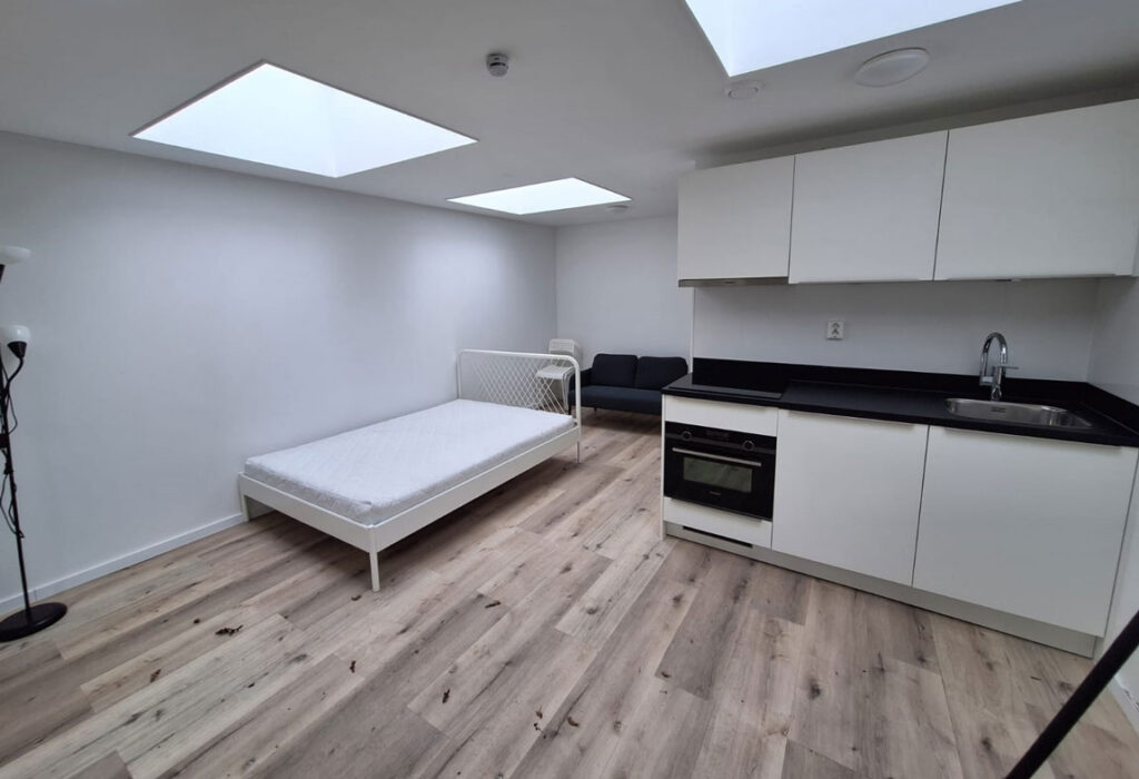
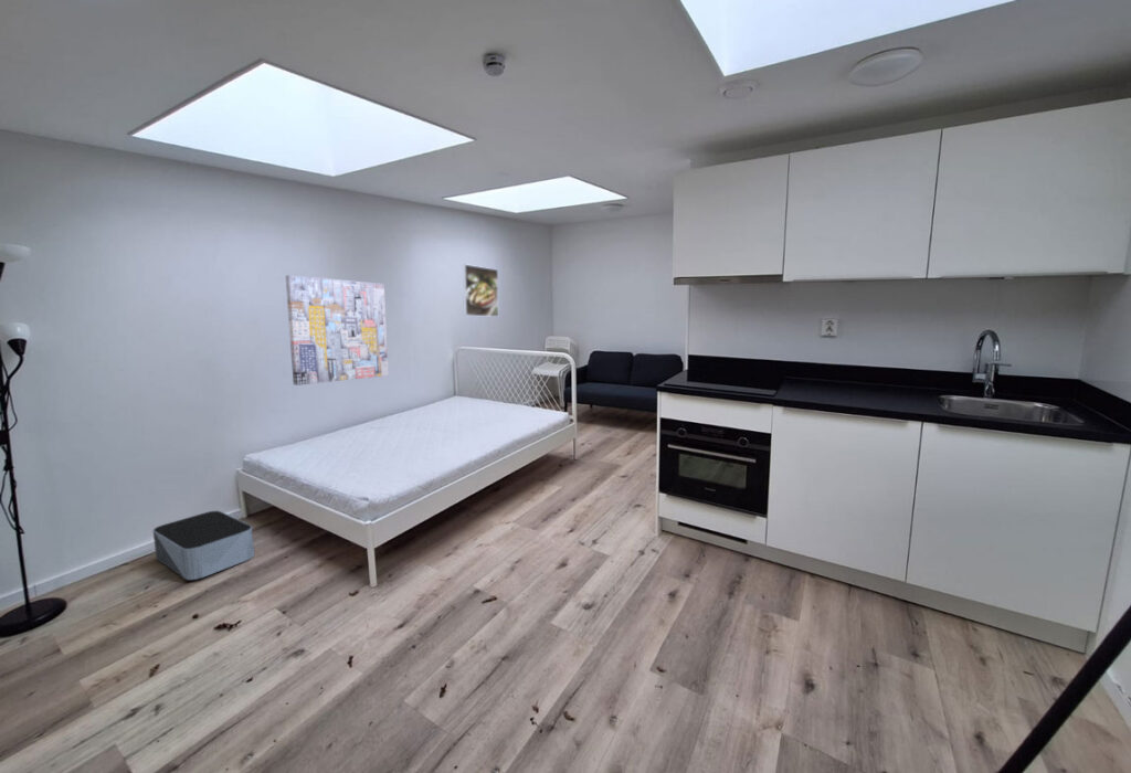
+ wall art (341, 330)
+ storage bin (204, 542)
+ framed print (480, 292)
